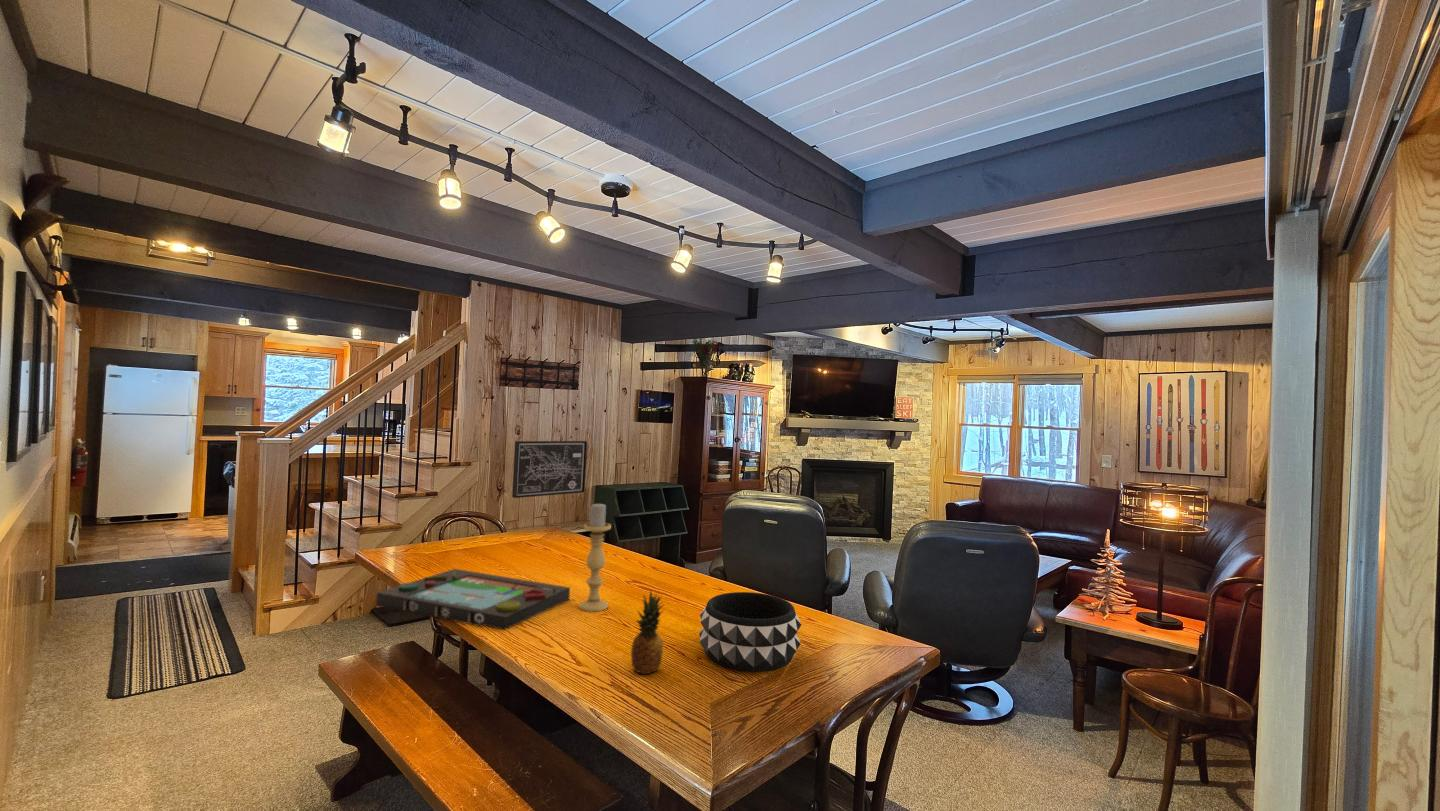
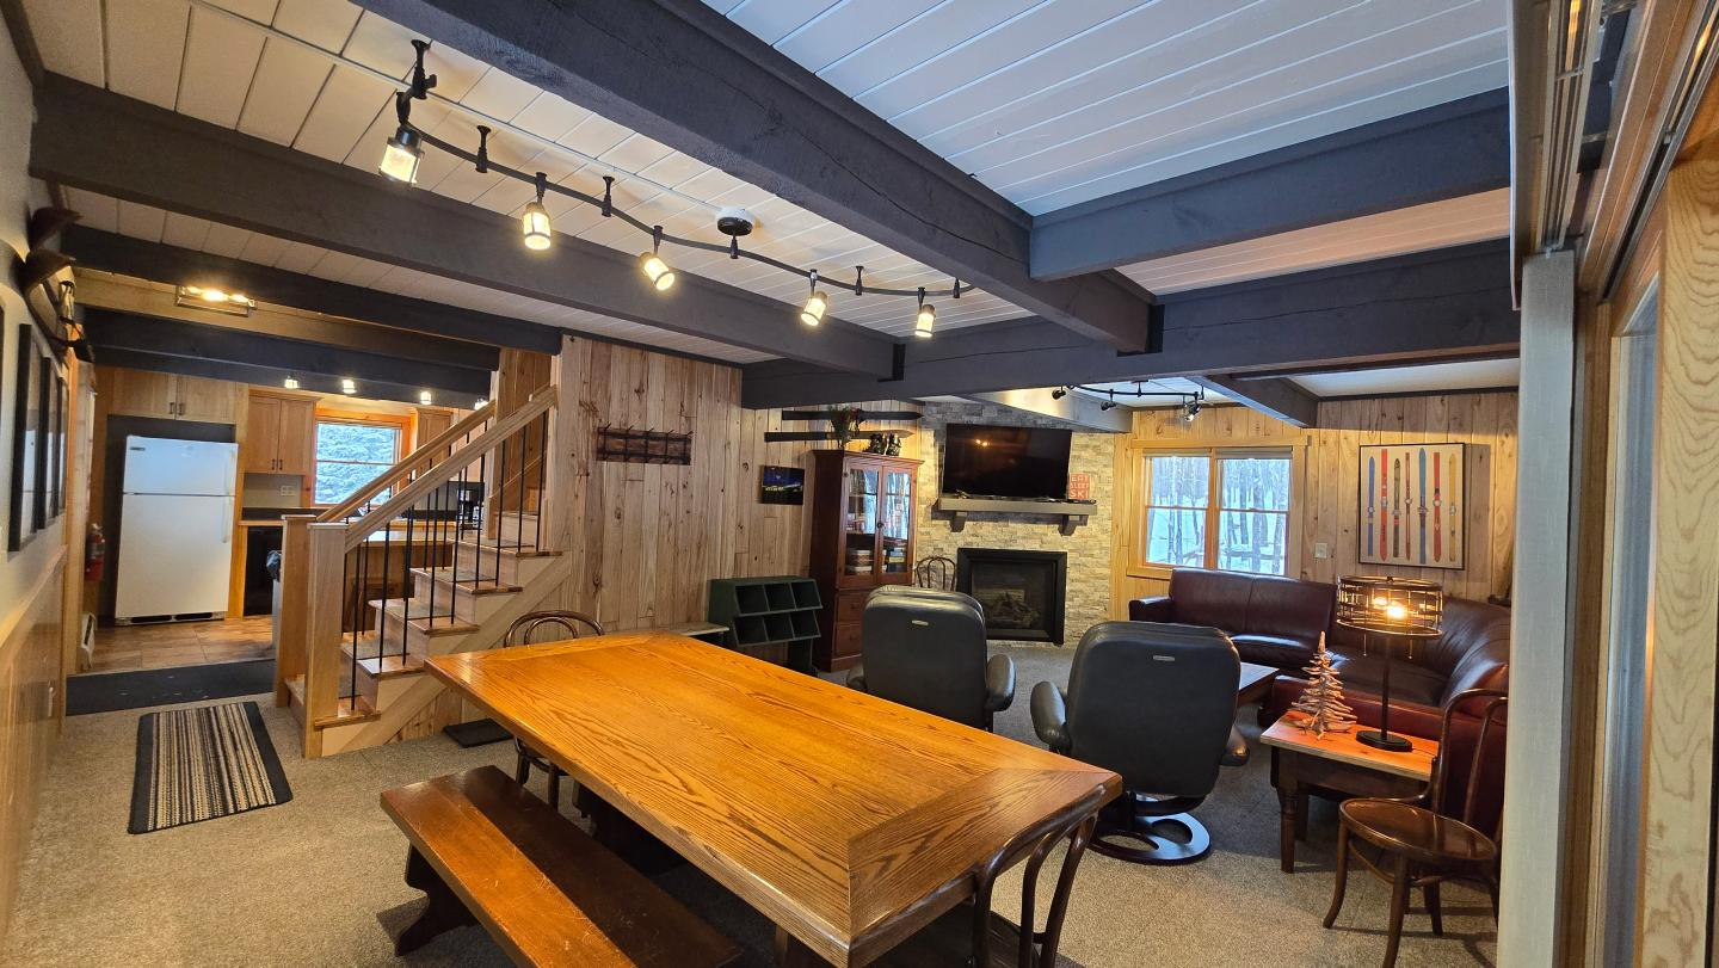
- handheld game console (475, 594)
- decorative bowl (749, 629)
- candle holder (596, 554)
- wall art (551, 467)
- fruit (648, 630)
